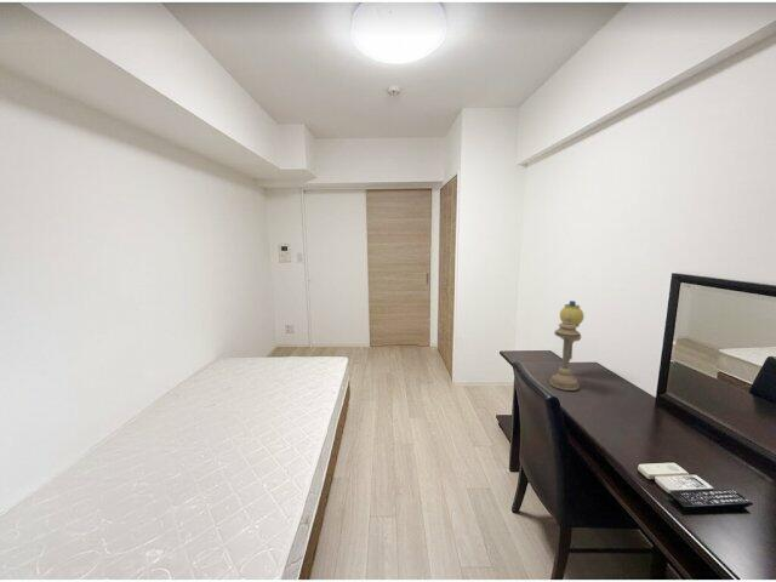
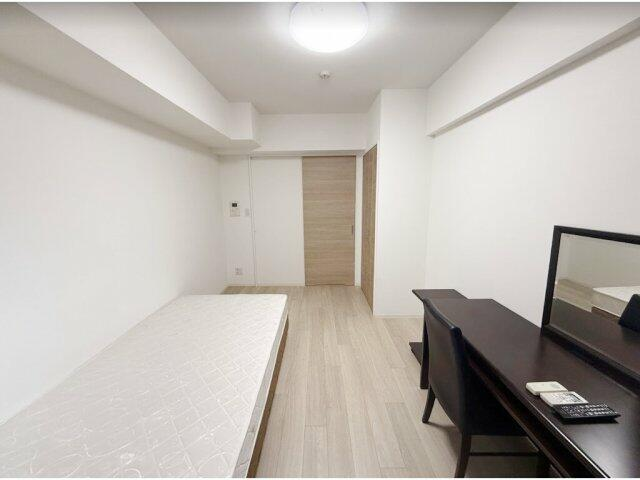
- table lamp (567, 342)
